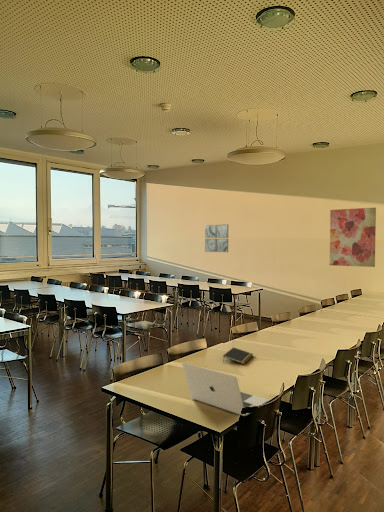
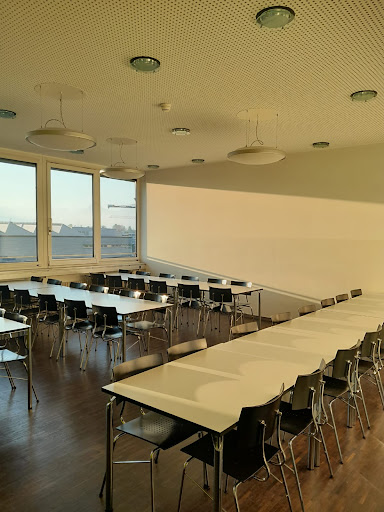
- wall art (216, 237)
- wall art (351, 237)
- notepad (238, 355)
- laptop (225, 382)
